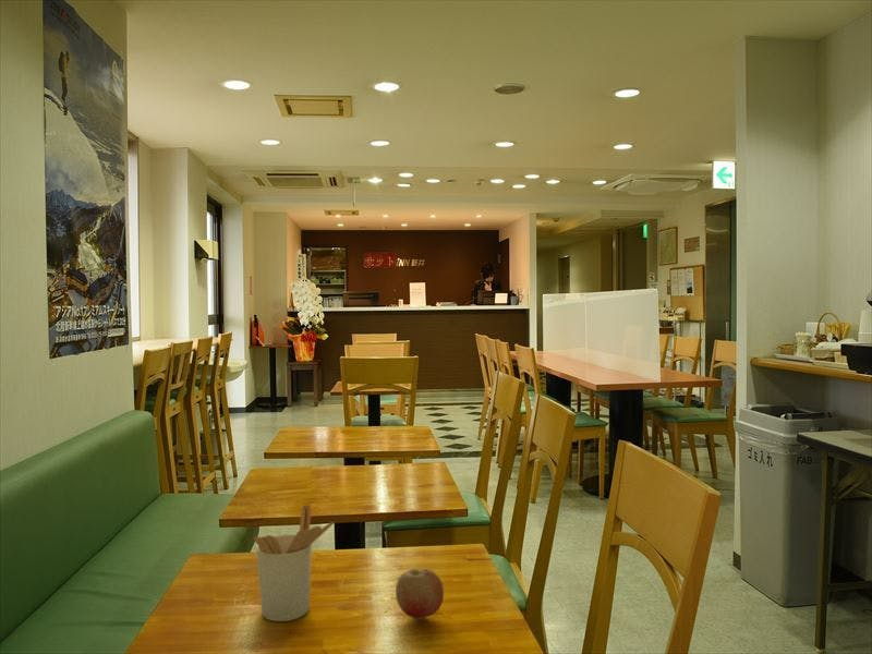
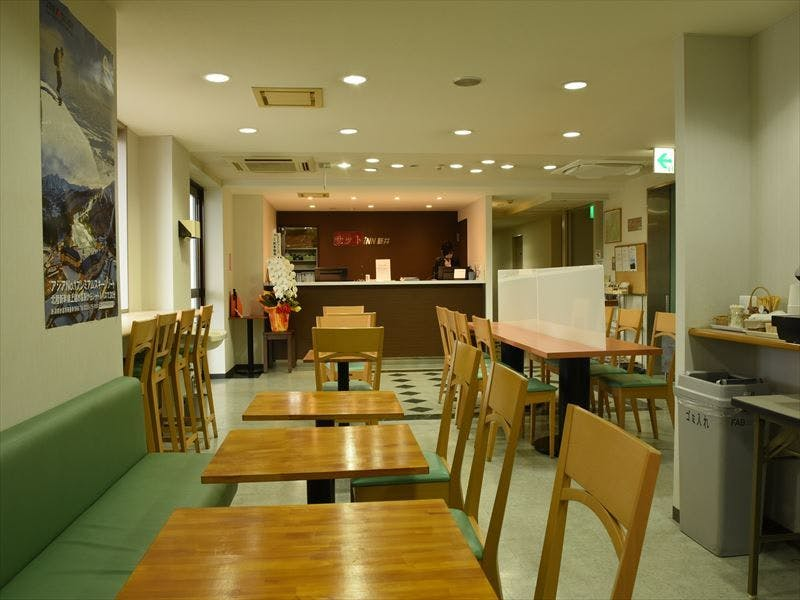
- fruit (420, 593)
- utensil holder (294, 564)
